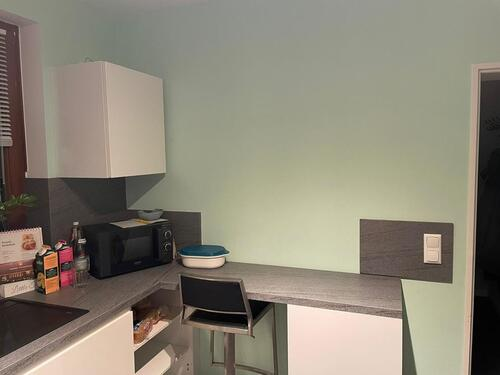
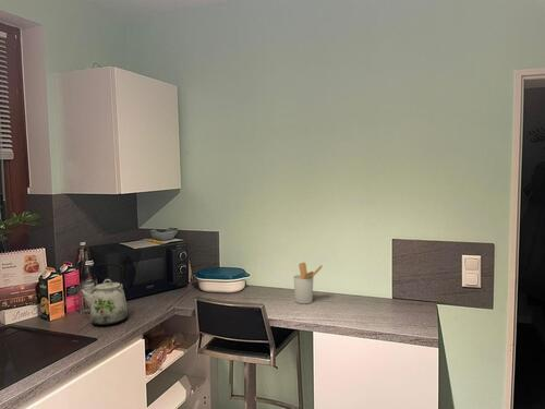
+ utensil holder (308, 282)
+ kettle (101, 292)
